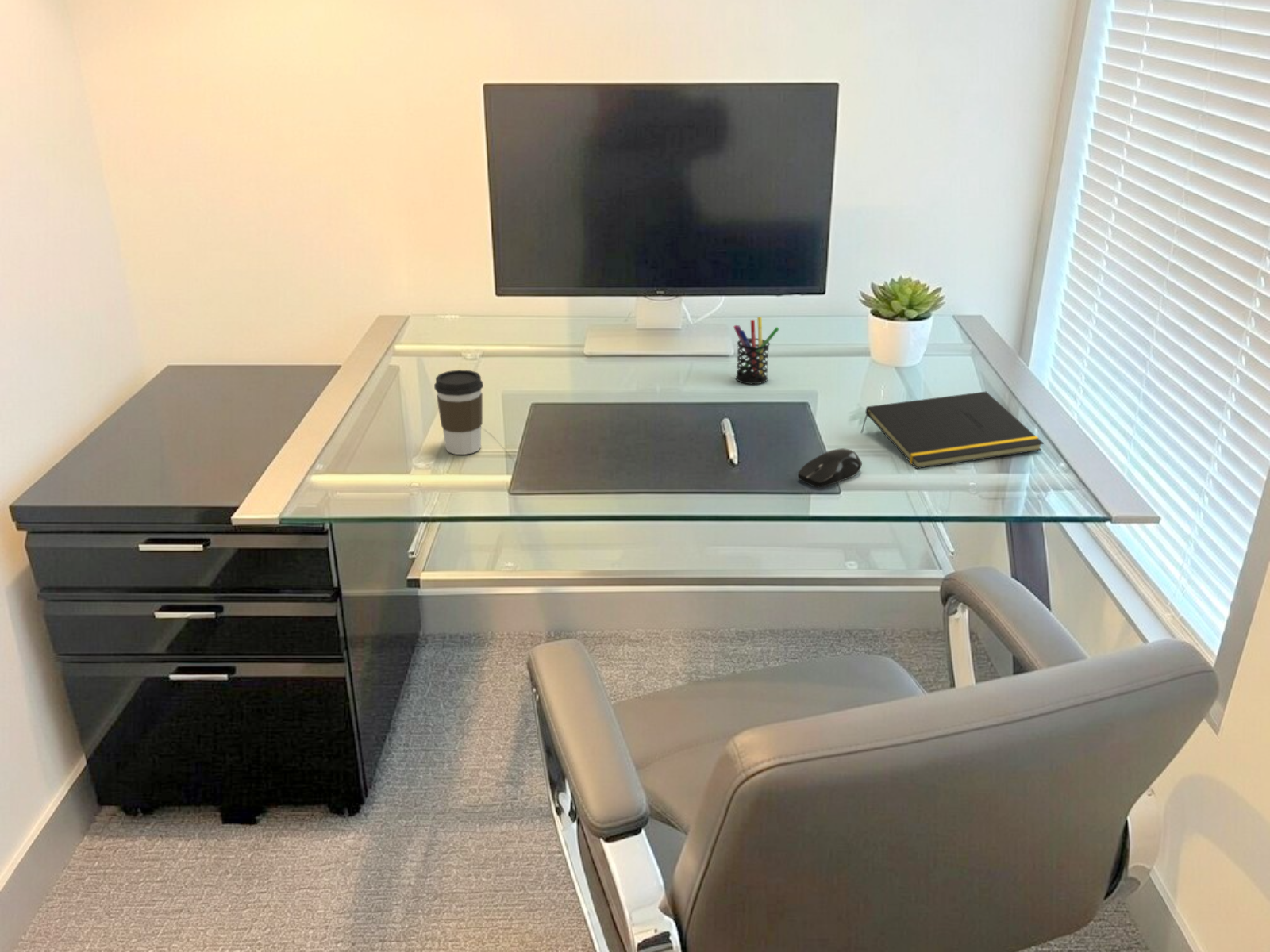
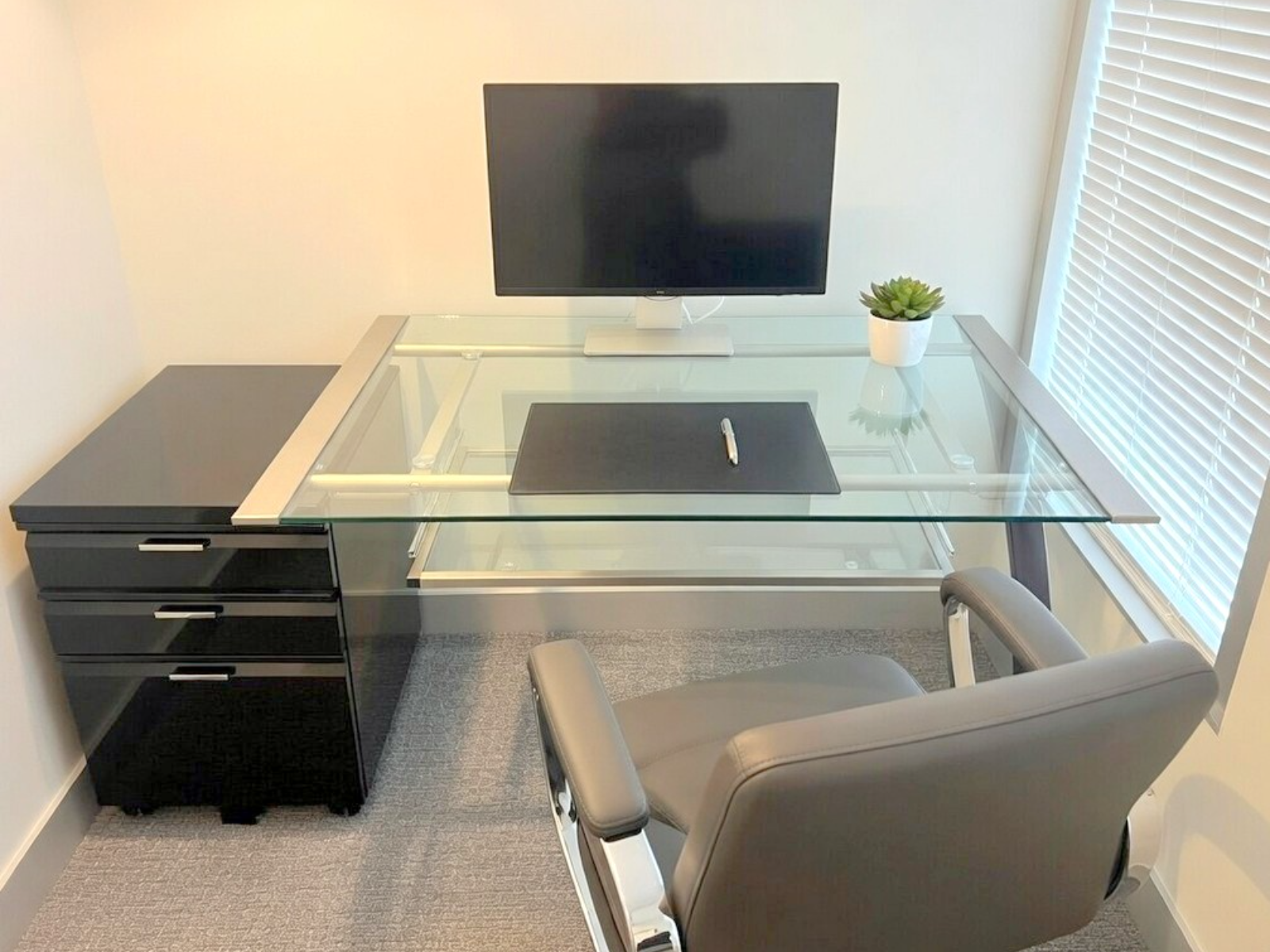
- pen holder (756, 348)
- computer mouse (830, 465)
- notepad (952, 428)
- coffee cup (460, 413)
